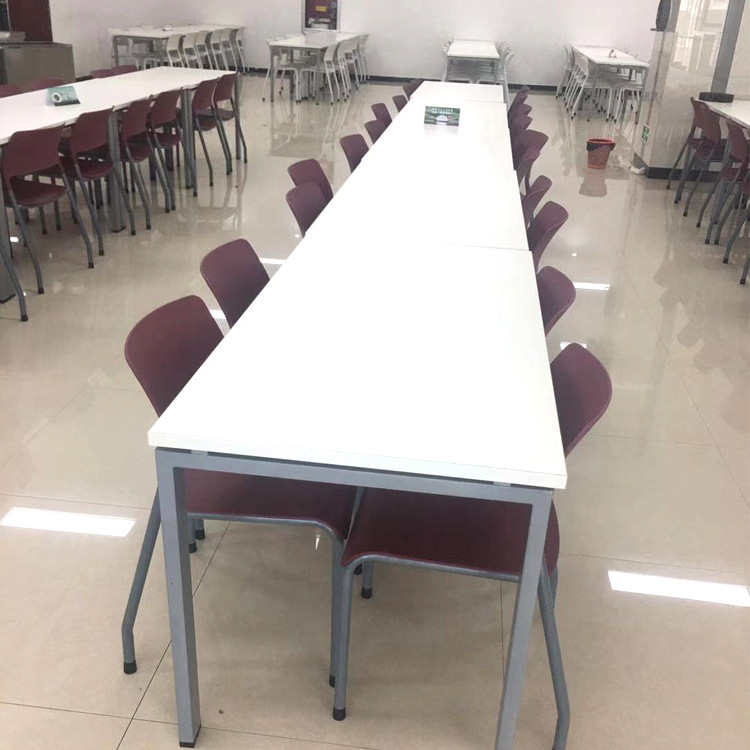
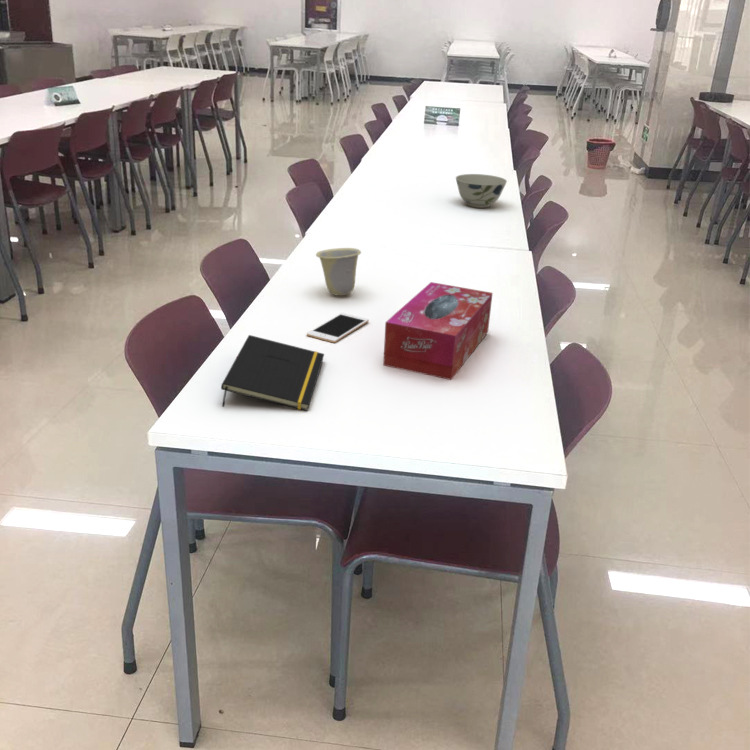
+ cup (337, 271)
+ tissue box (440, 327)
+ bowl (479, 192)
+ notepad (276, 370)
+ cell phone (338, 327)
